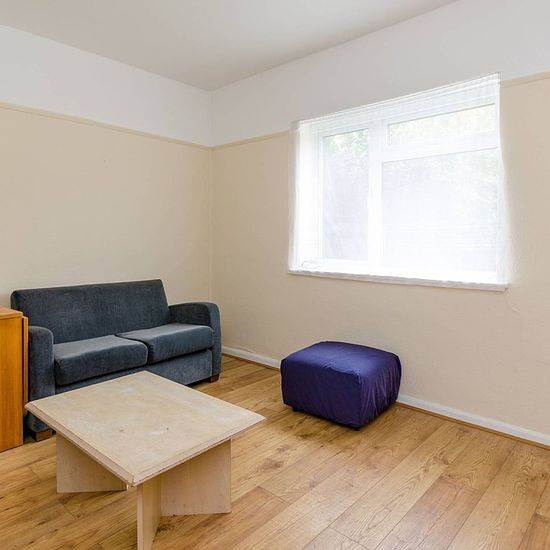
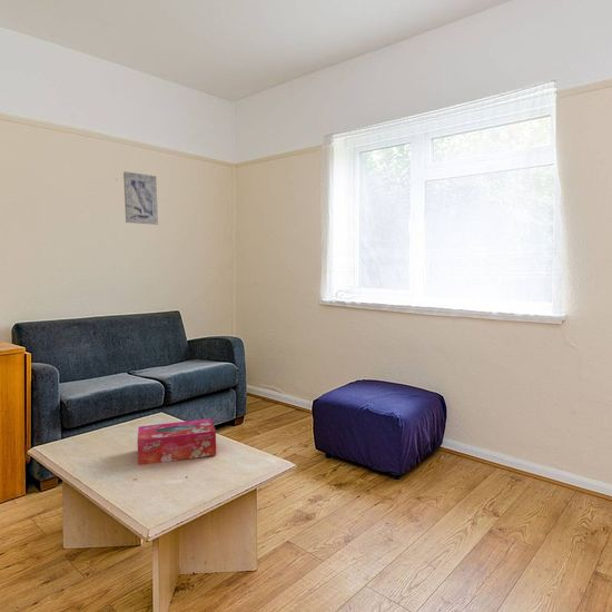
+ wall art (140, 198)
+ tissue box (177, 441)
